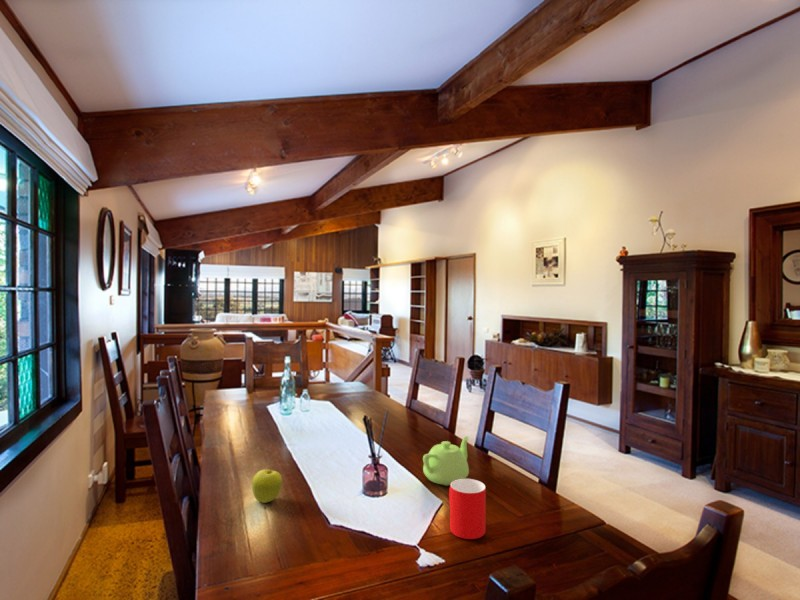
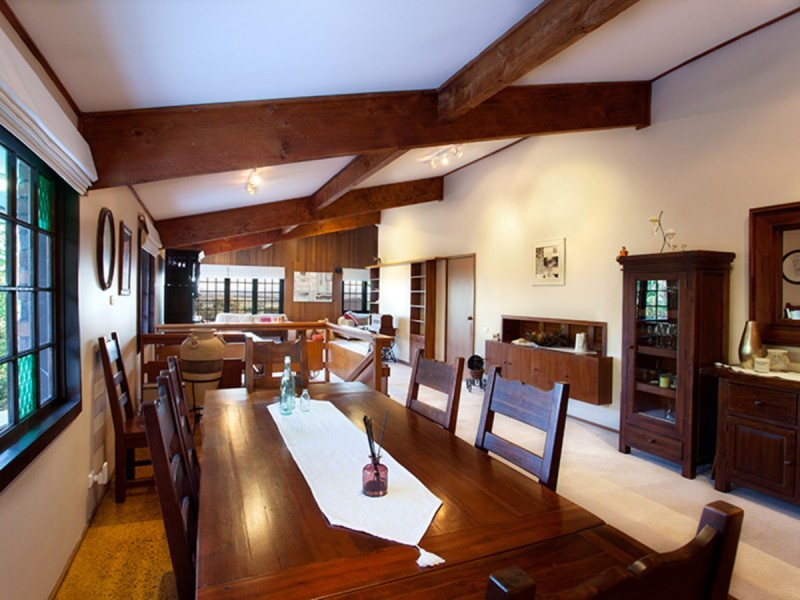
- teapot (447, 460)
- cup (463, 504)
- fruit (267, 485)
